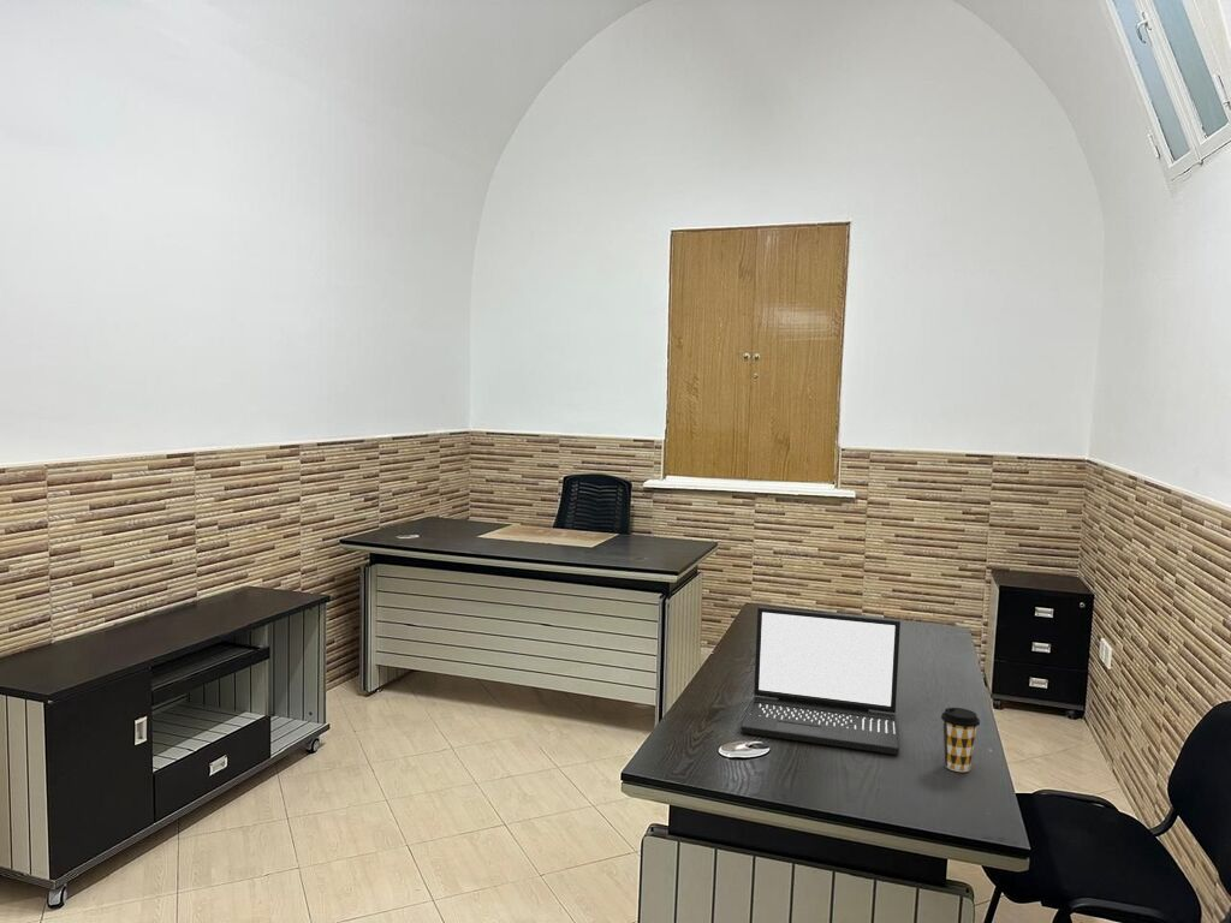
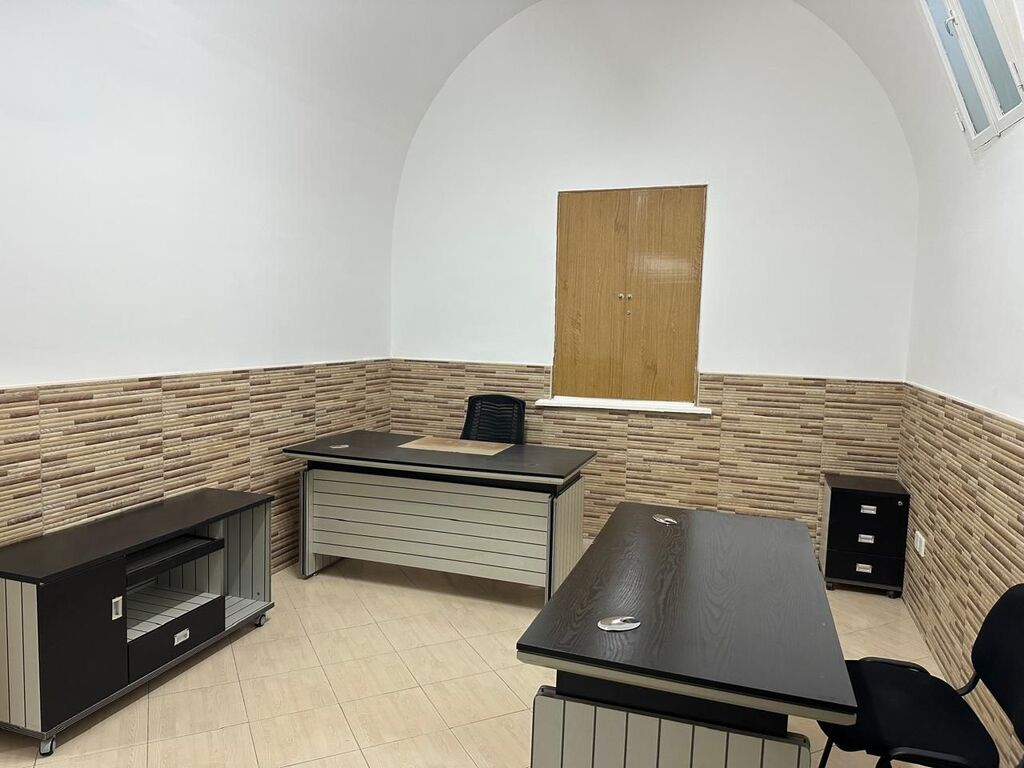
- coffee cup (958, 739)
- laptop (822, 674)
